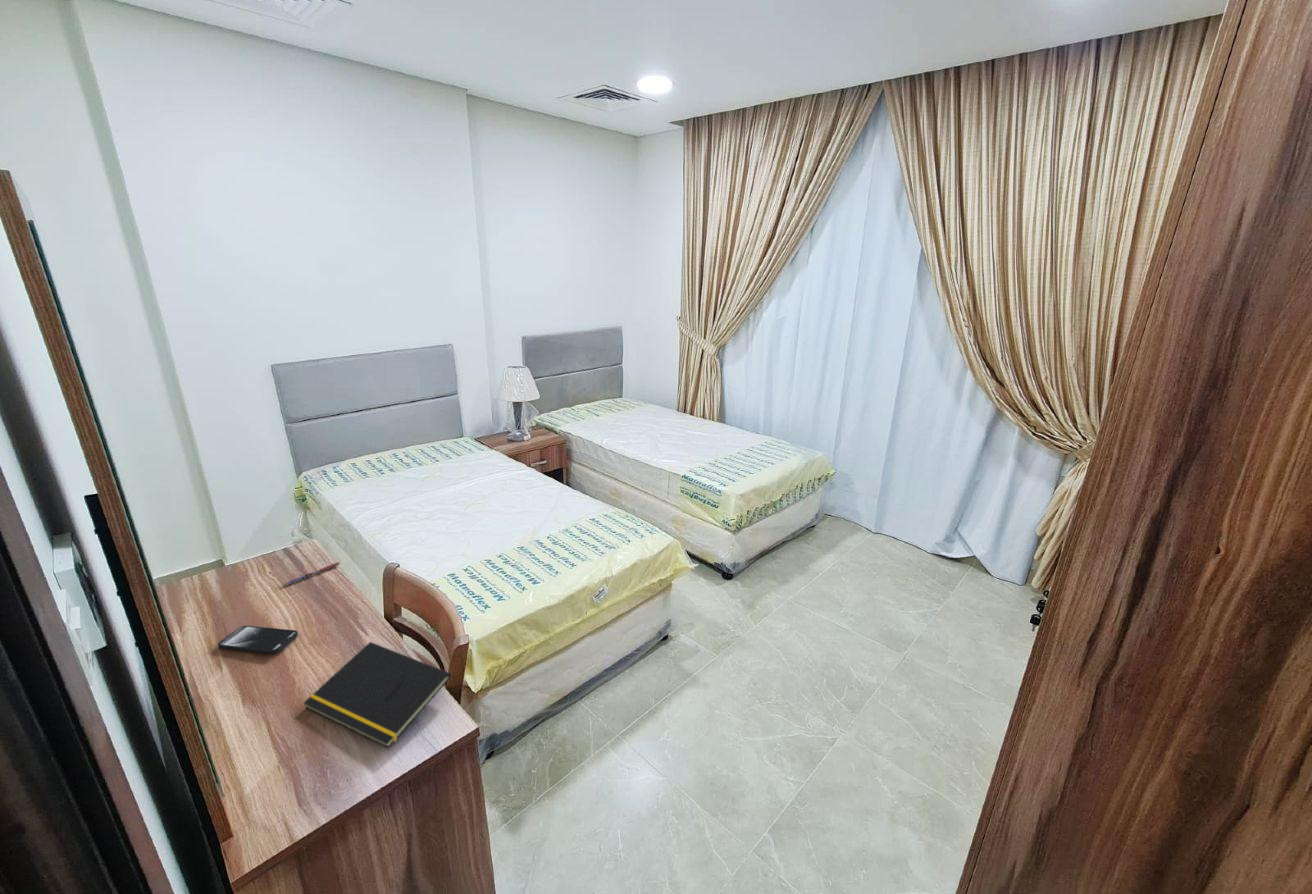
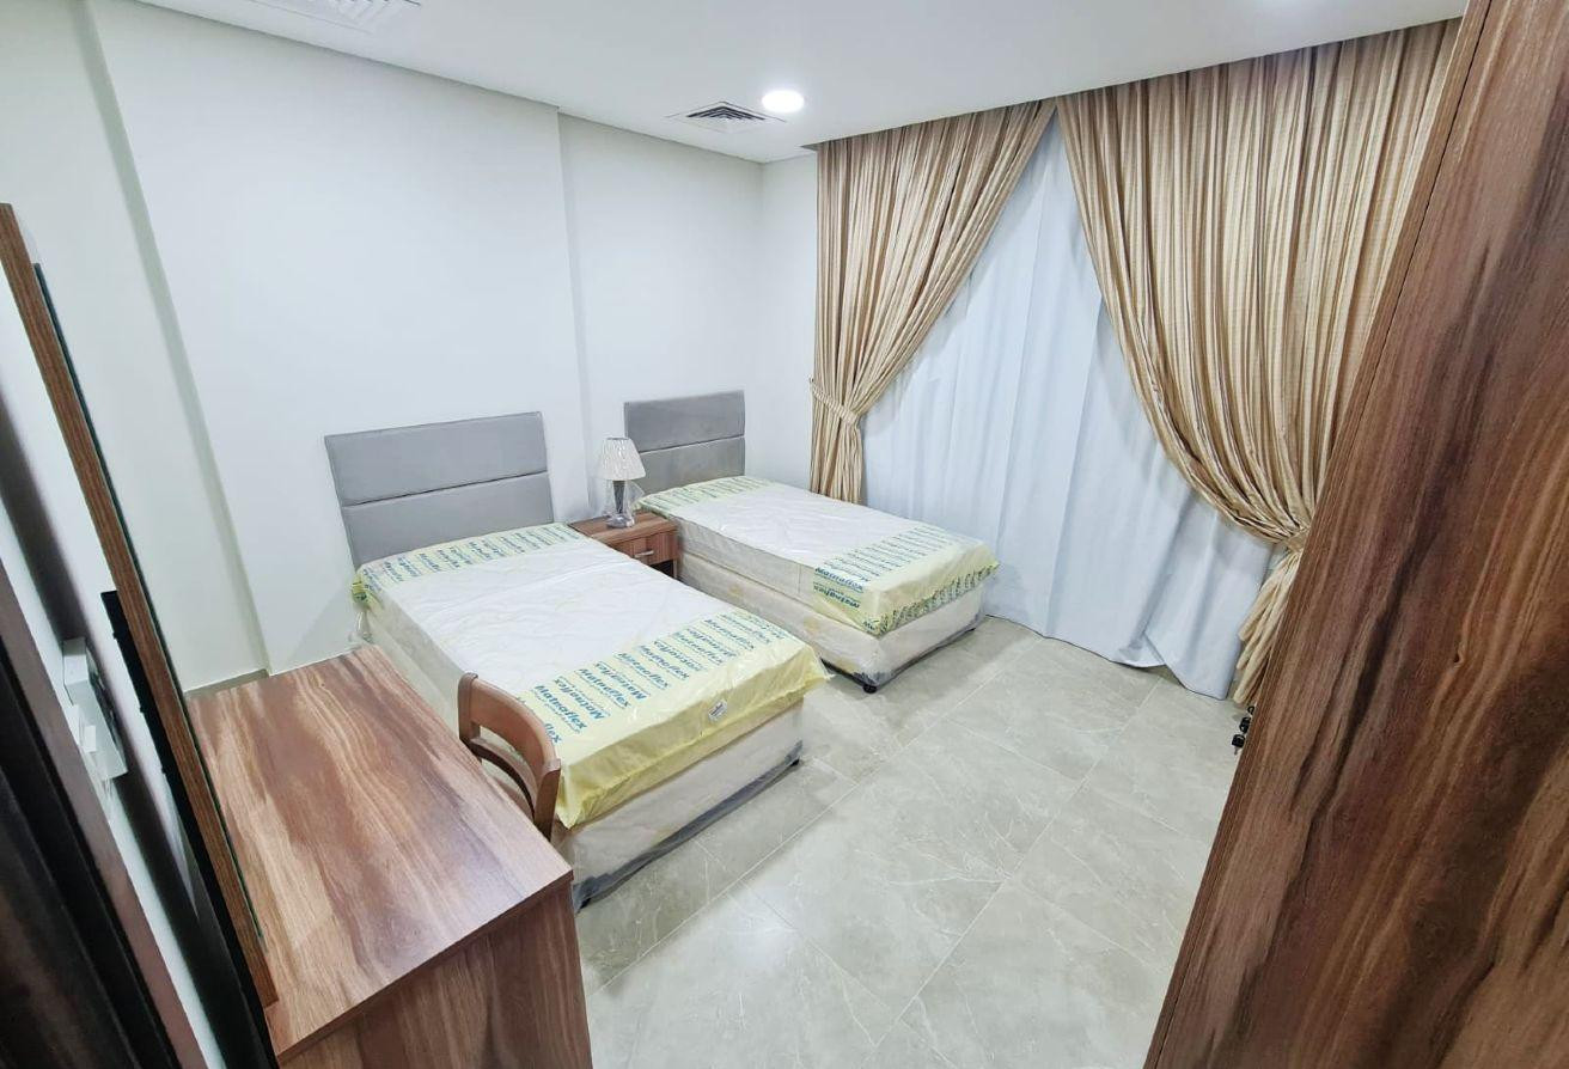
- smartphone (258, 639)
- notepad (378, 689)
- pen (312, 573)
